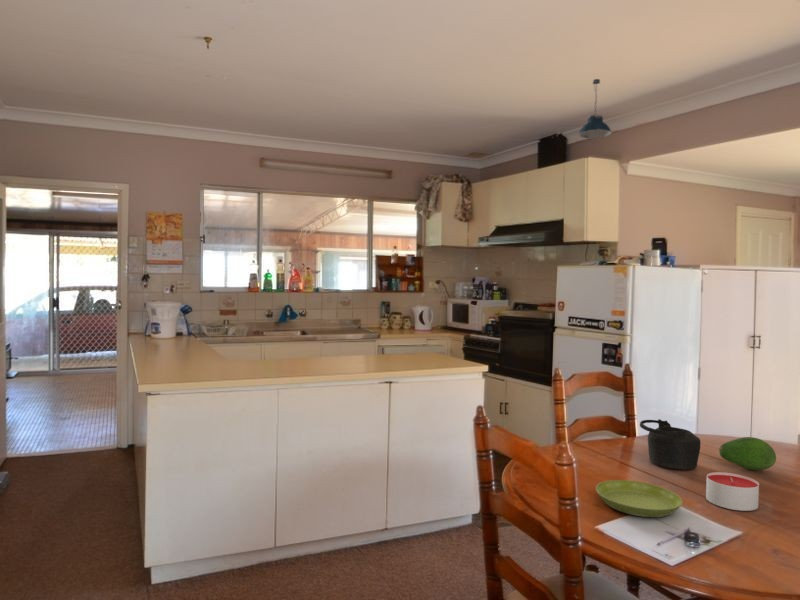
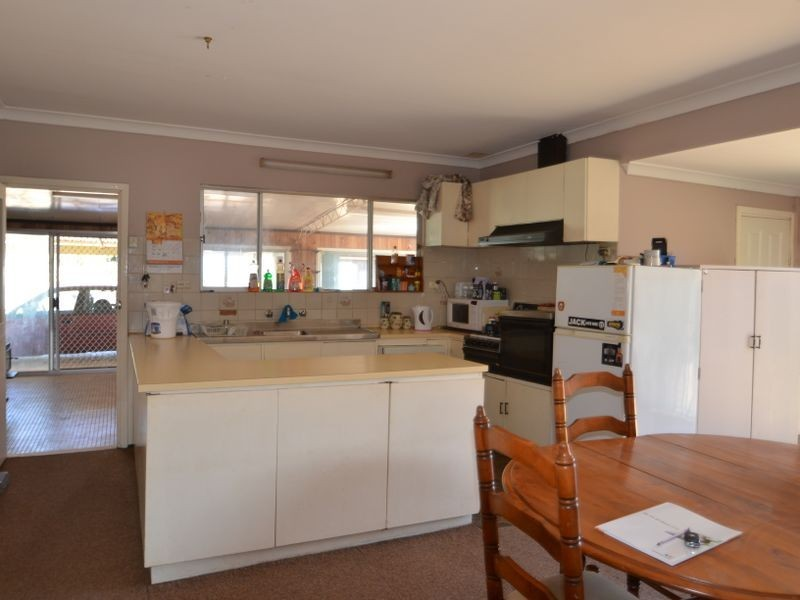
- saucer (637, 499)
- candle (731, 490)
- fruit (747, 452)
- teapot (669, 442)
- pendant light (595, 107)
